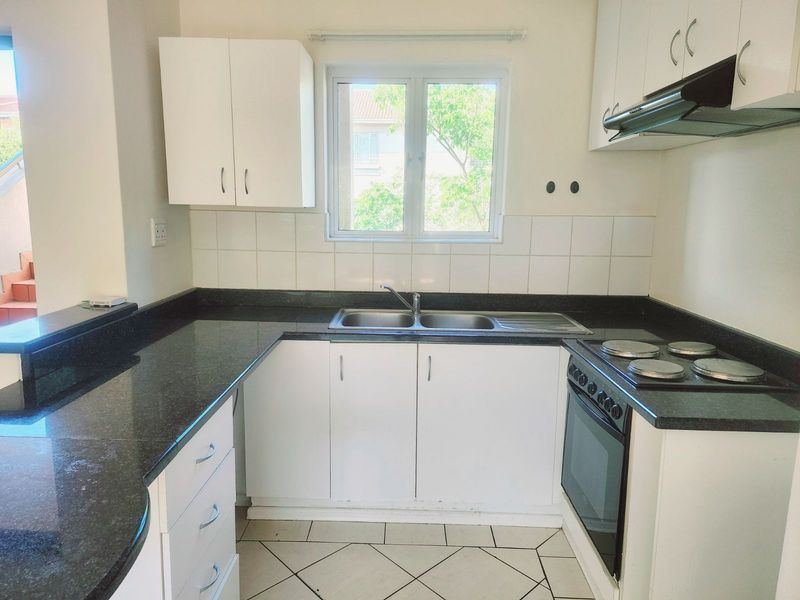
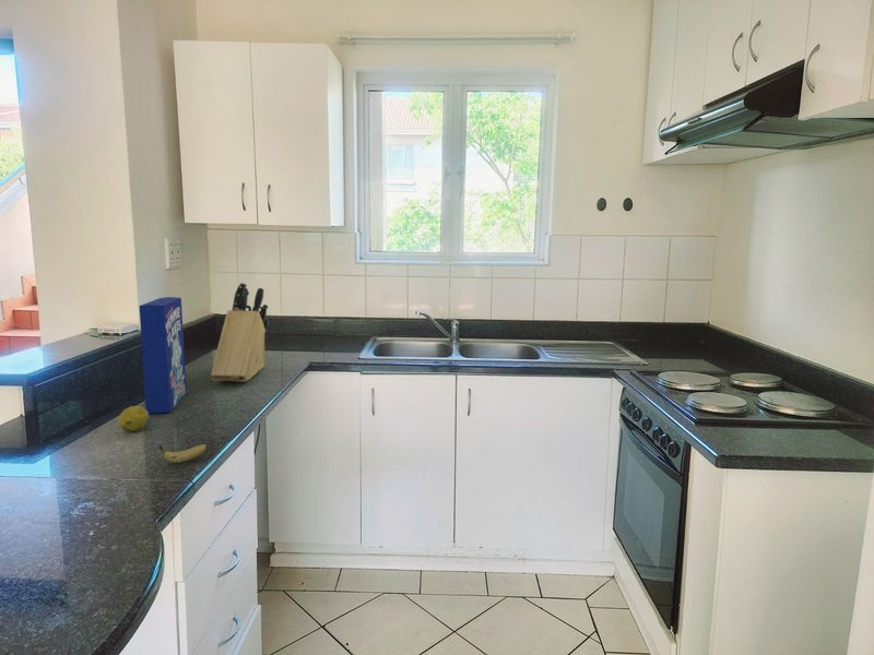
+ cereal box (164, 352)
+ knife block (241, 329)
+ banana (184, 453)
+ fruit (133, 418)
